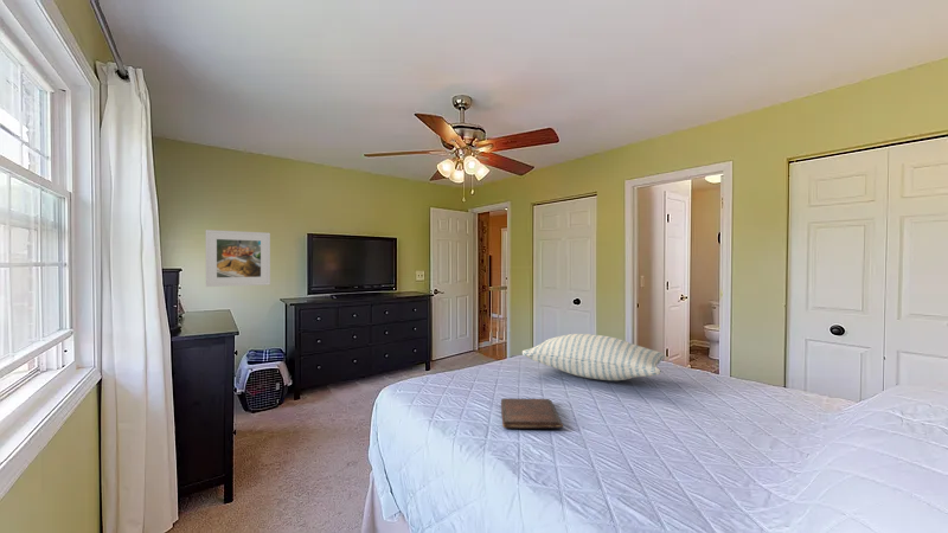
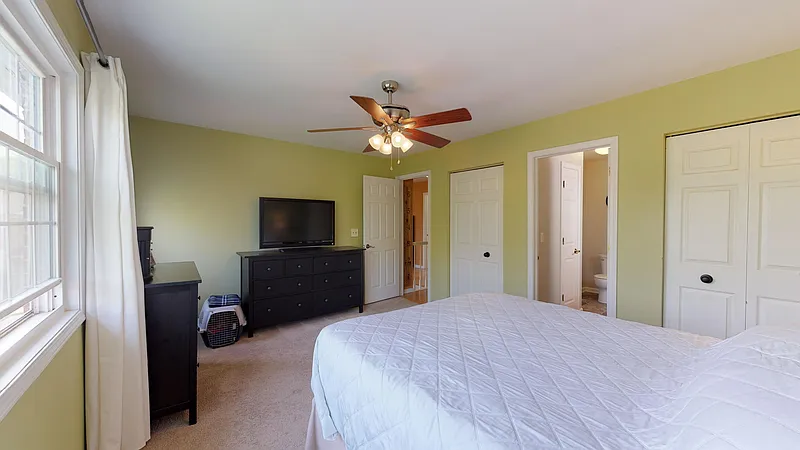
- pillow (592, 355)
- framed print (238, 258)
- book (529, 411)
